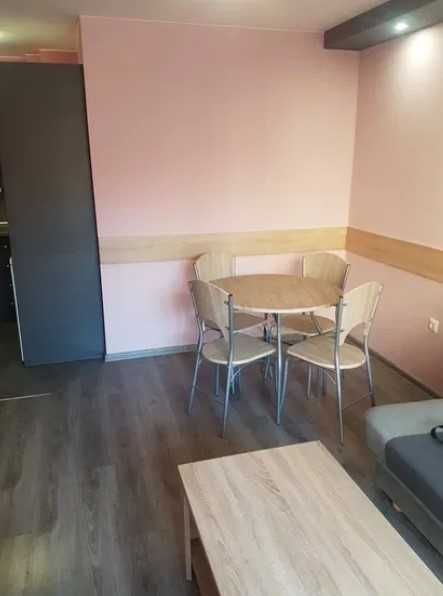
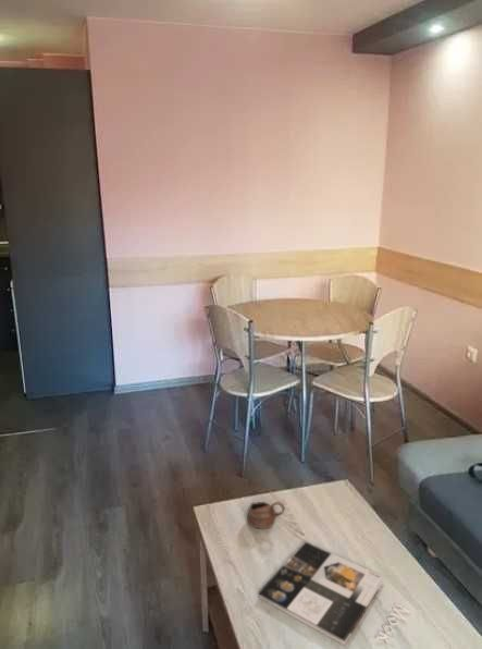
+ cup (263, 513)
+ magazine (337, 595)
